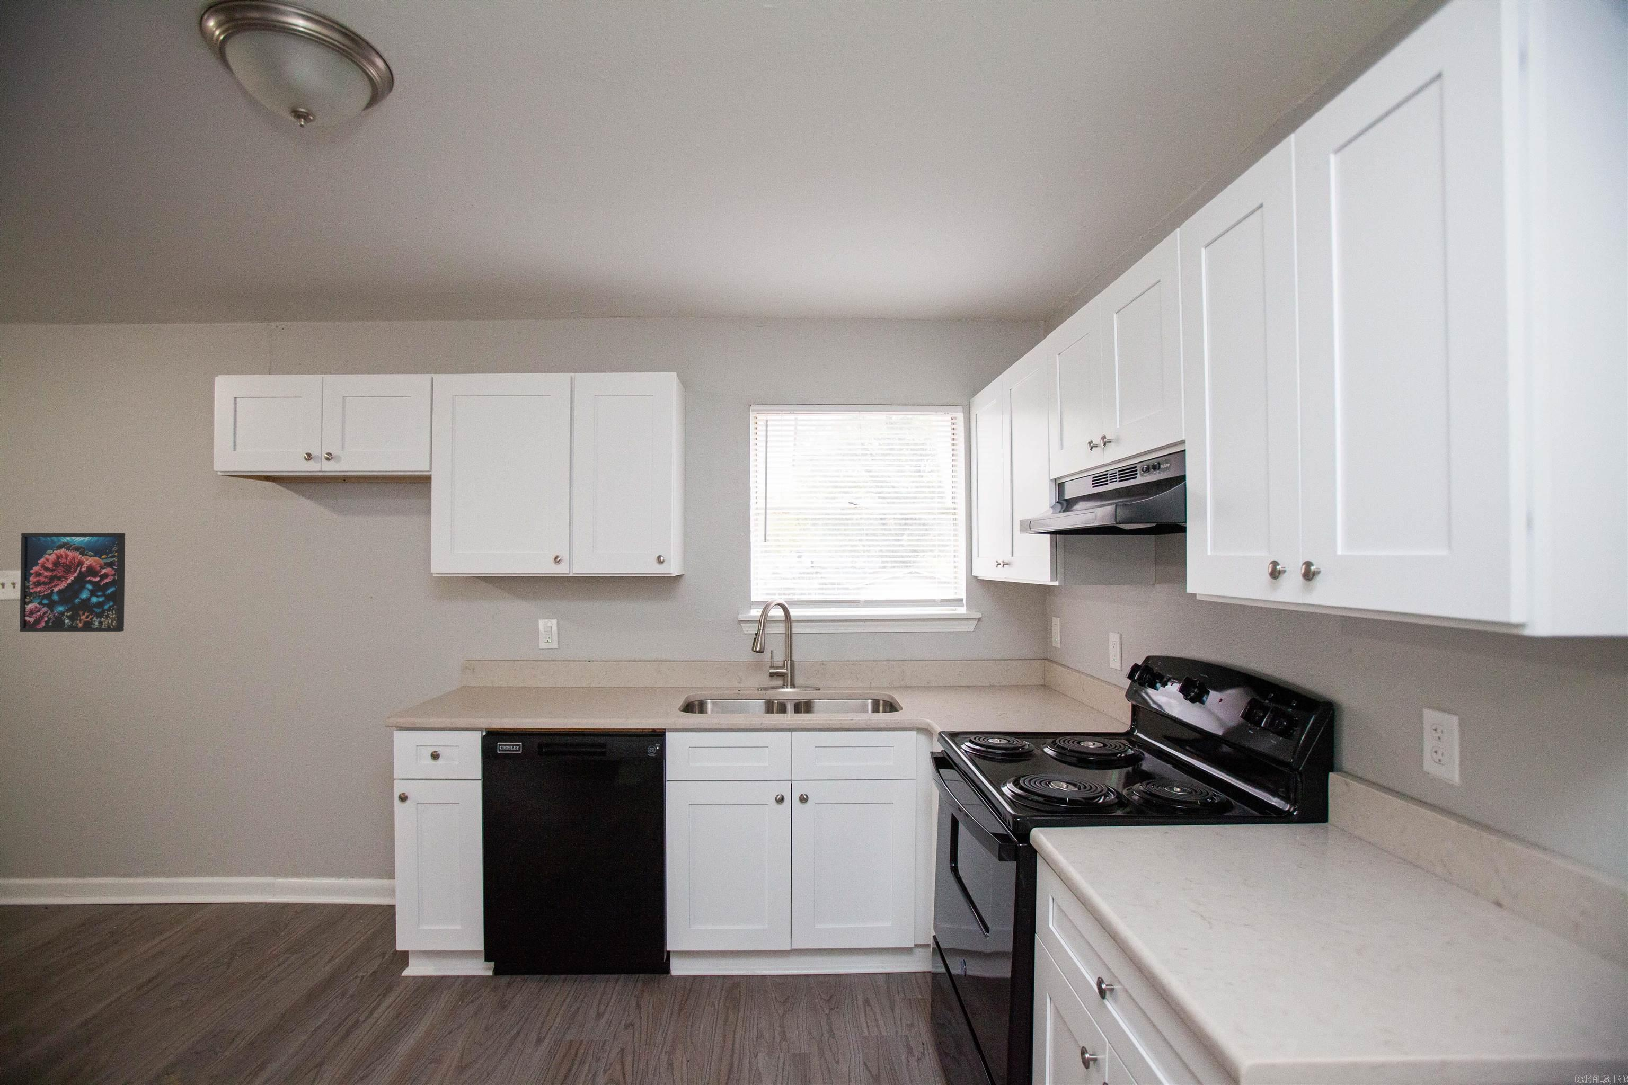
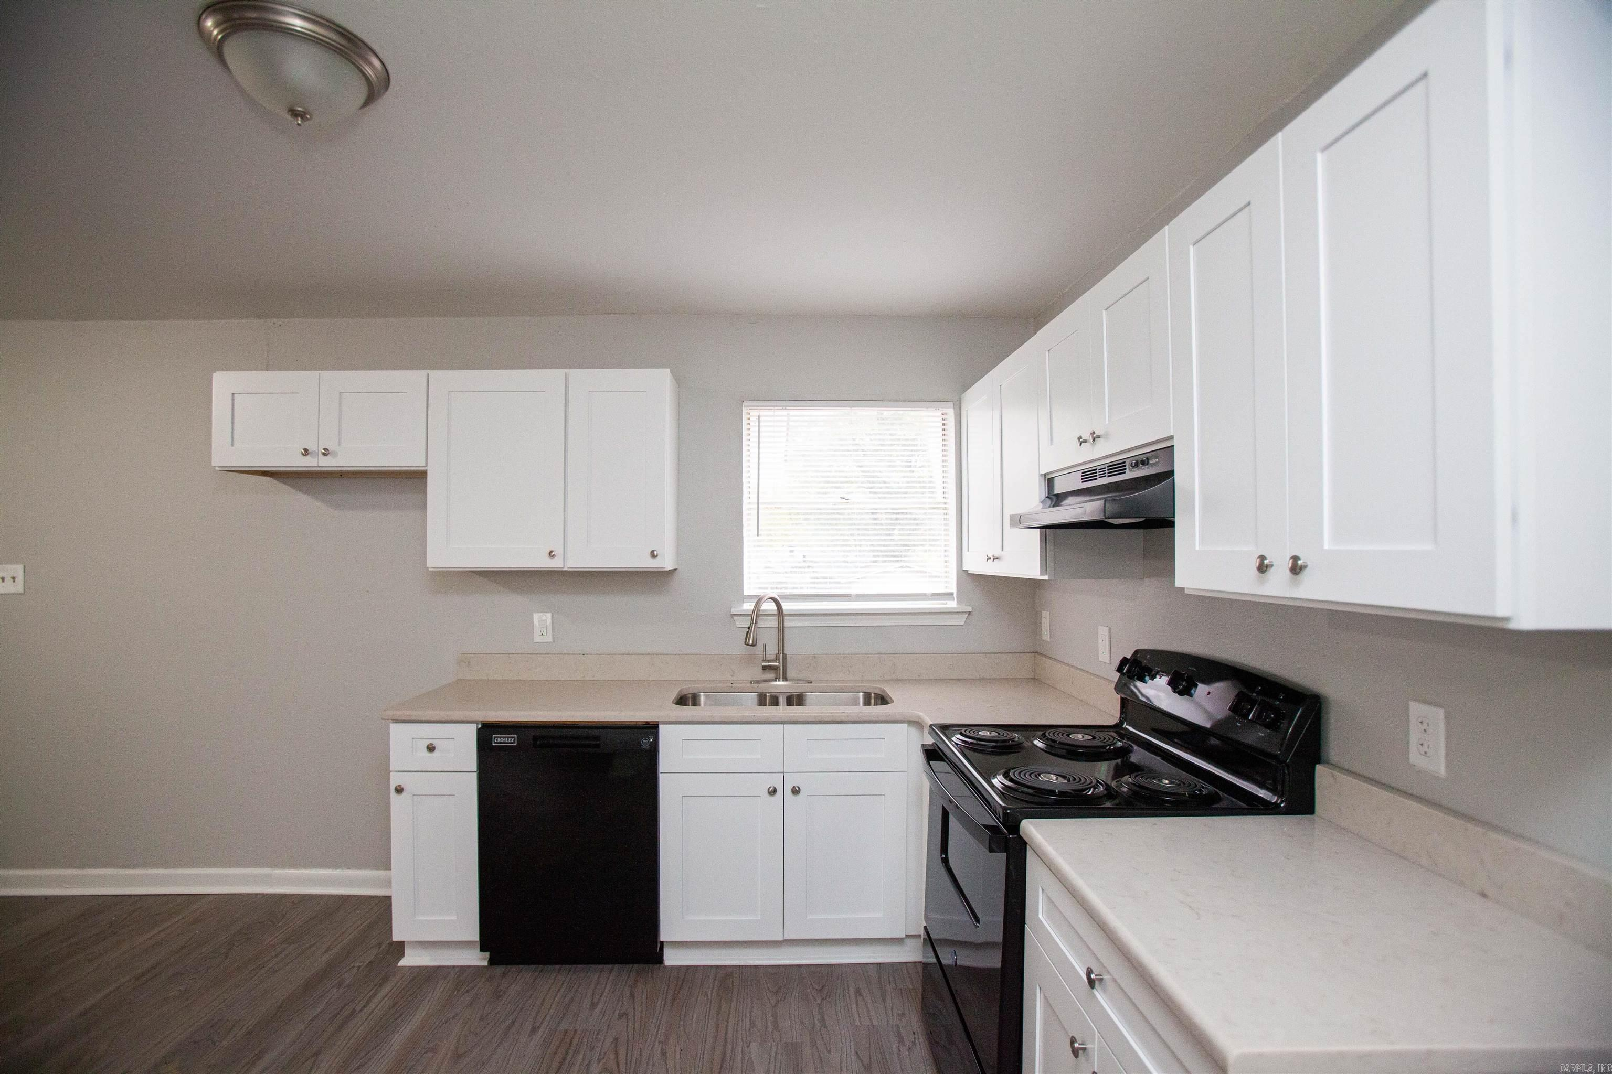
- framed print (73, 582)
